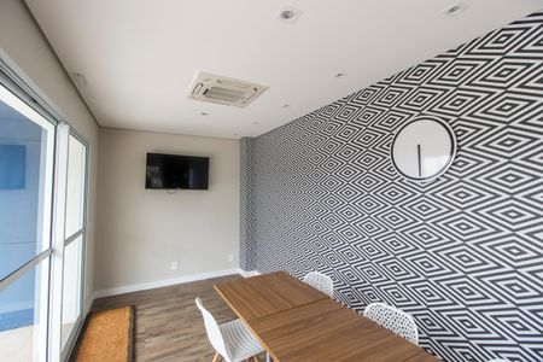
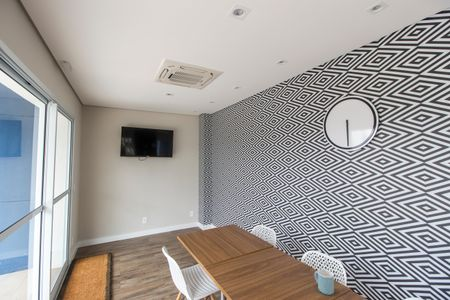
+ mug (323, 280)
